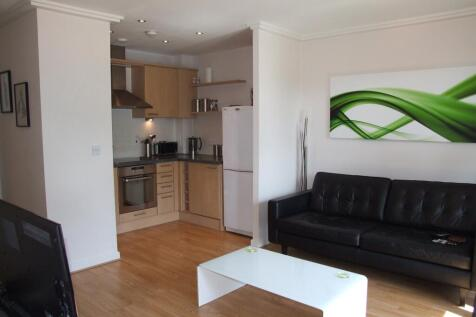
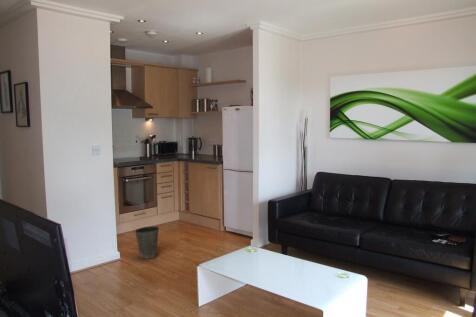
+ waste basket (147, 242)
